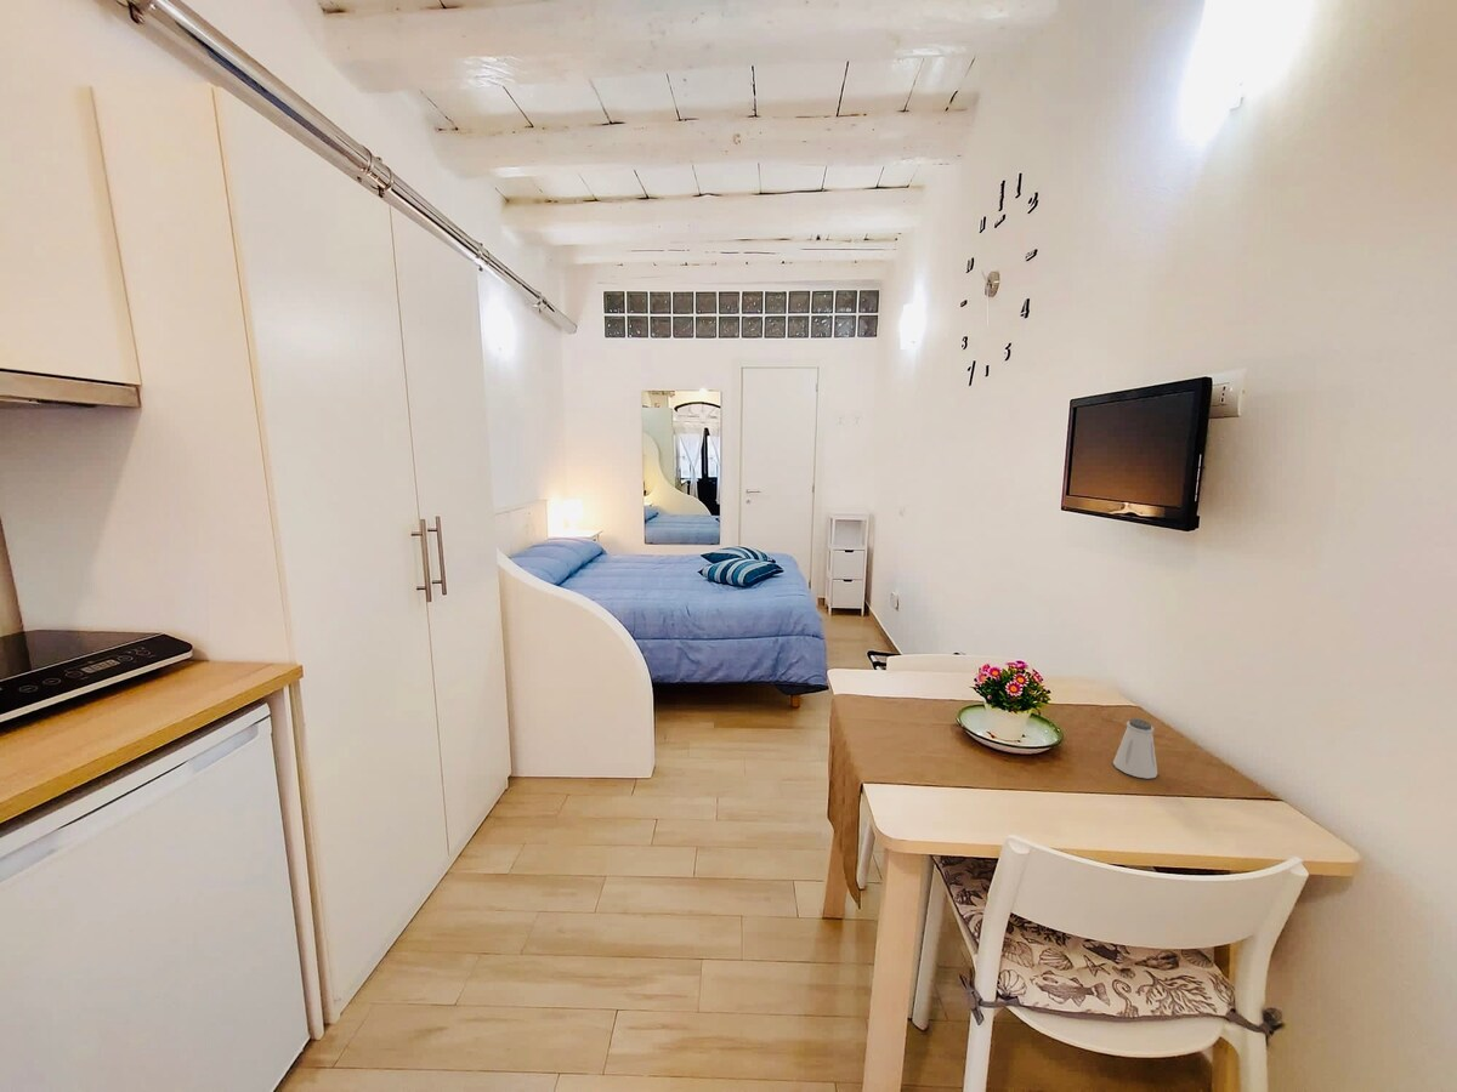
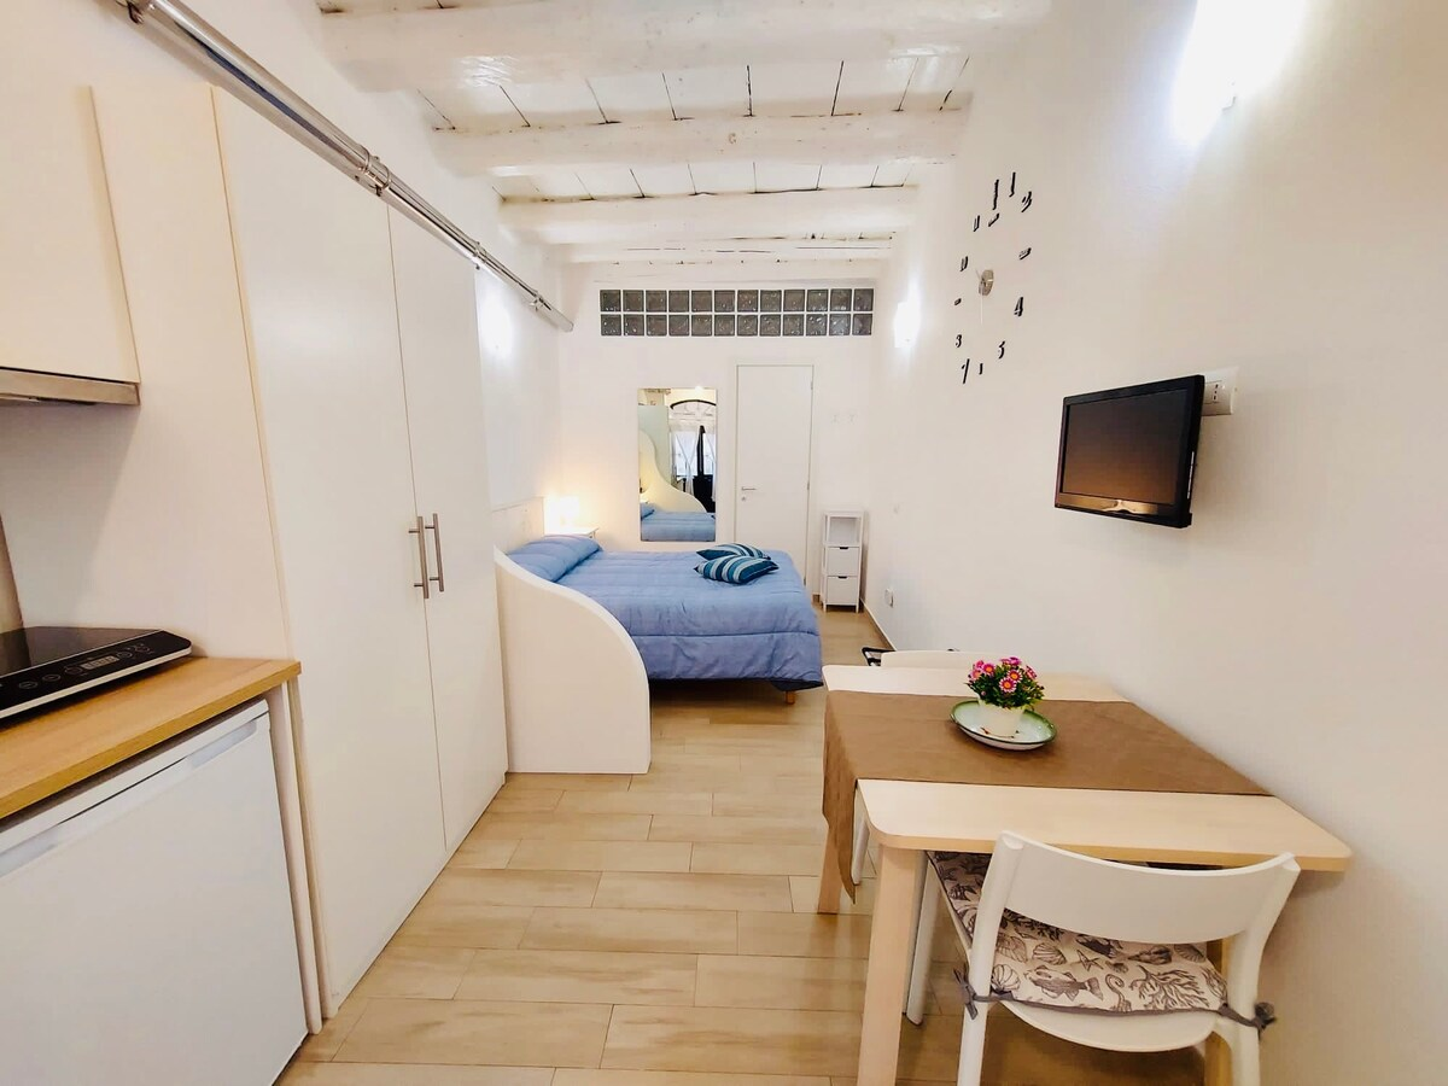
- saltshaker (1138, 745)
